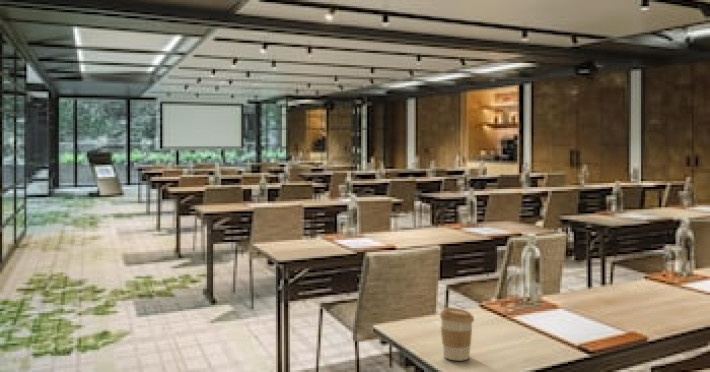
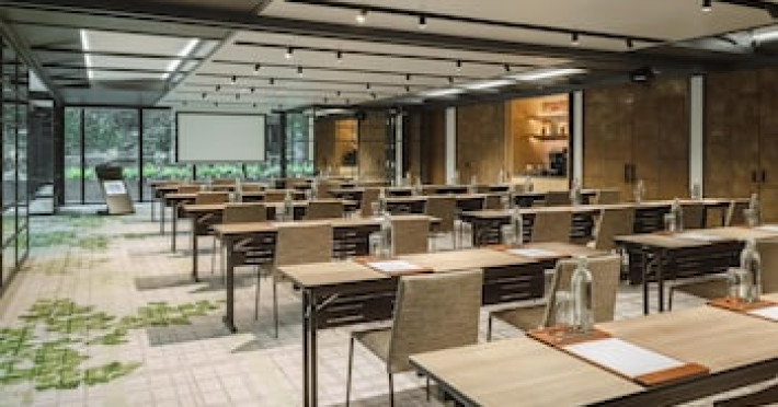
- coffee cup (456, 332)
